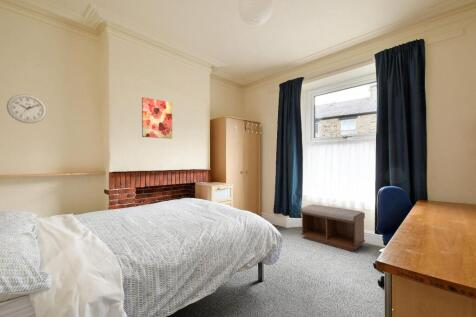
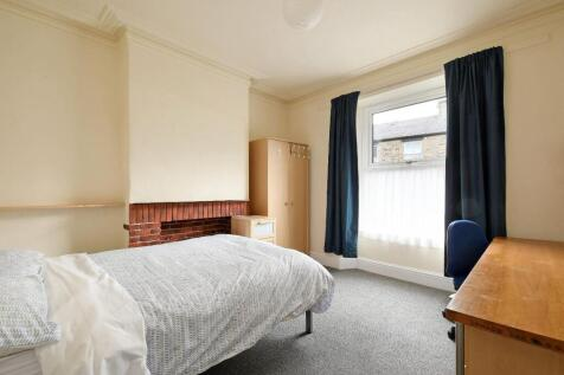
- wall art (157, 118)
- wall clock (27, 108)
- bench (331, 225)
